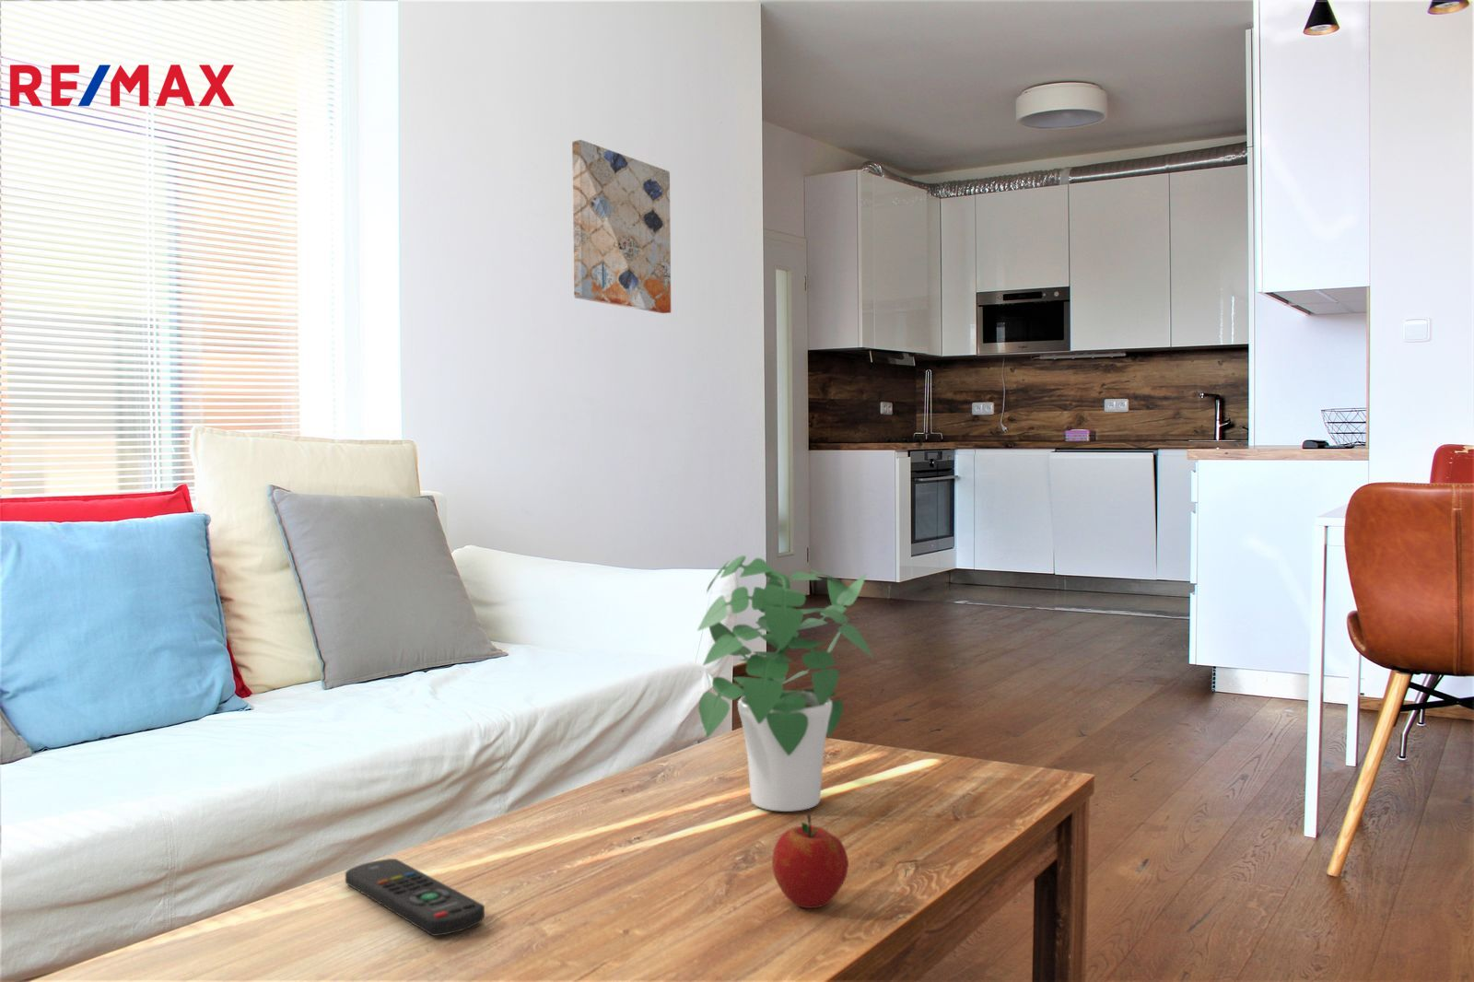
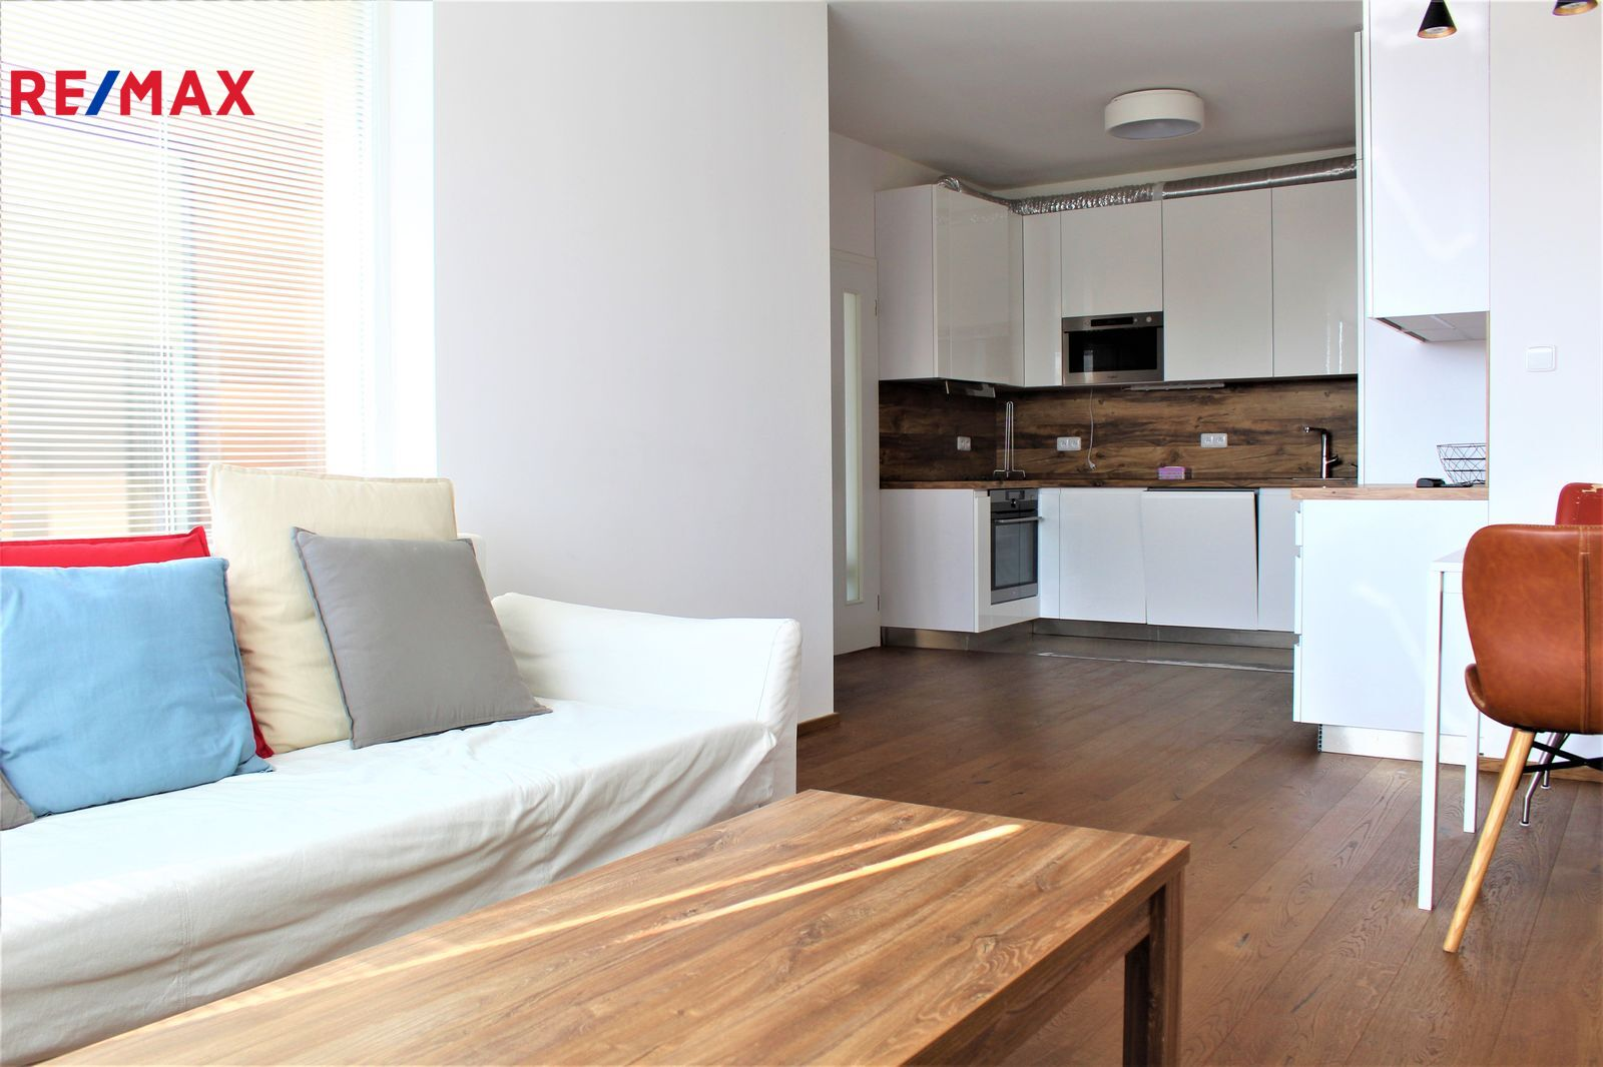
- remote control (412, 892)
- apple (810, 858)
- potted plant (777, 678)
- wall art (624, 231)
